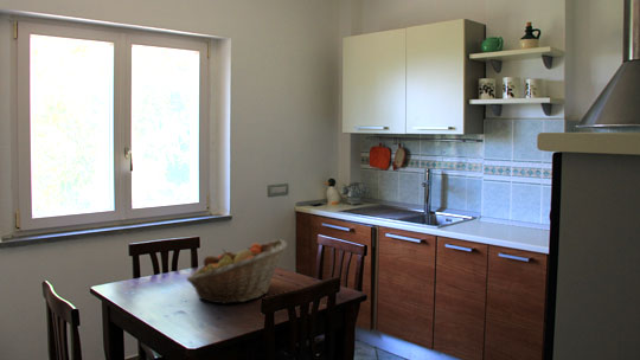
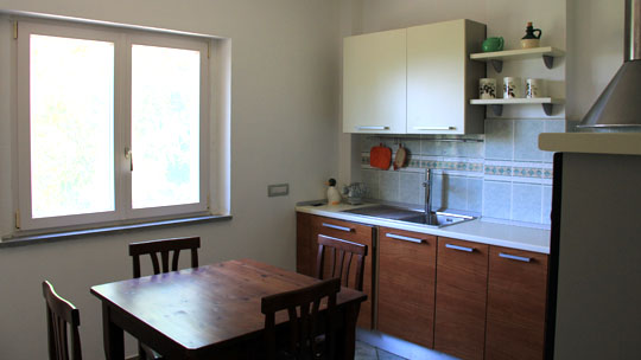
- fruit basket (238, 268)
